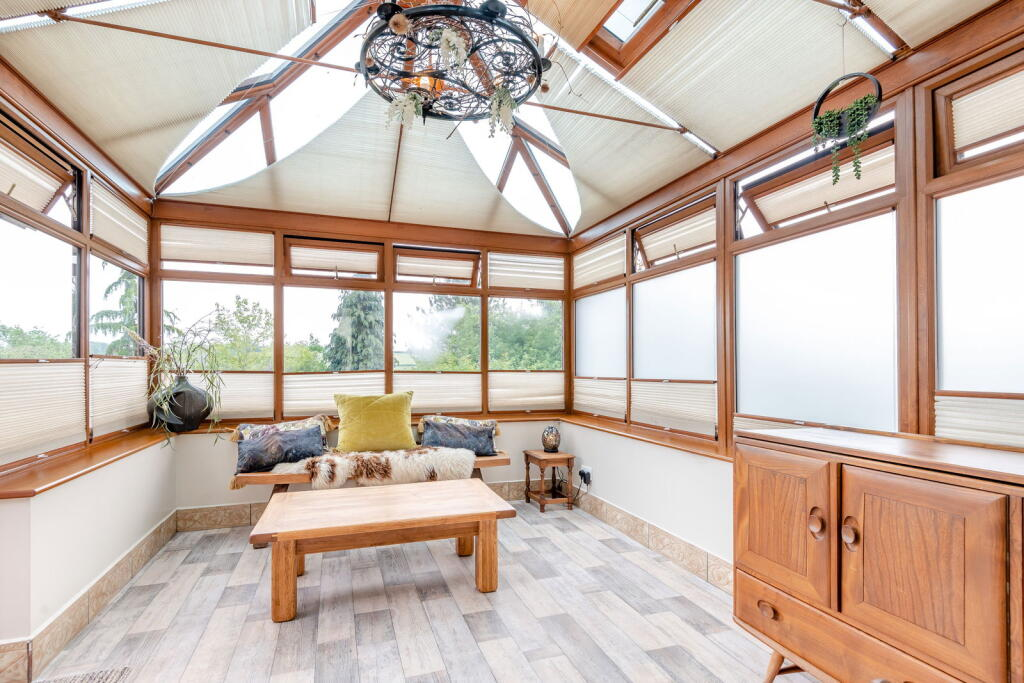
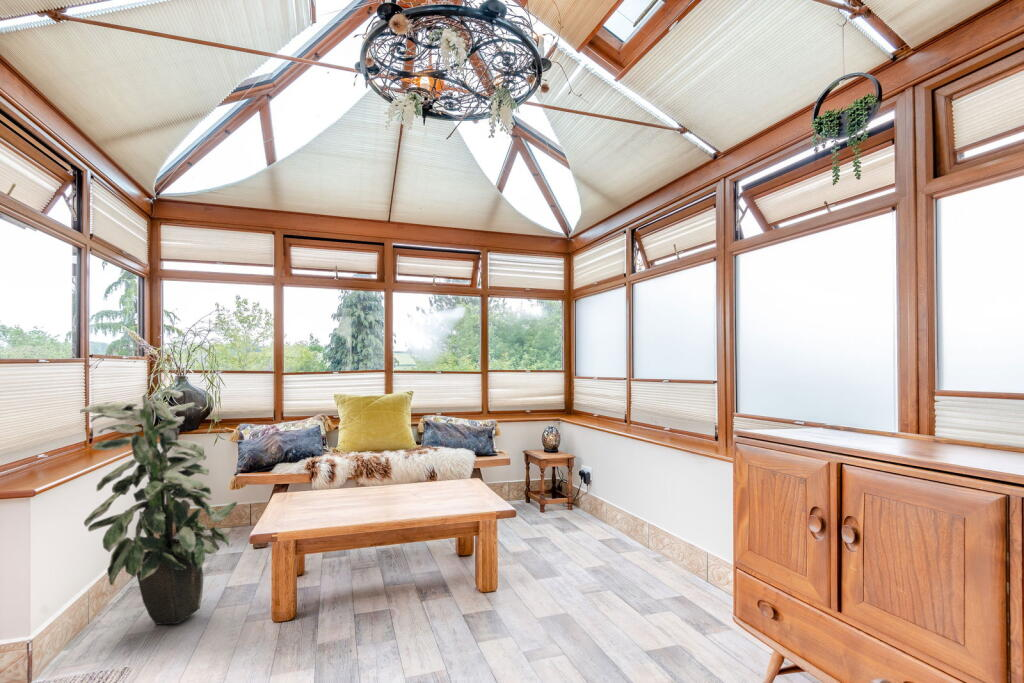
+ indoor plant (160, 505)
